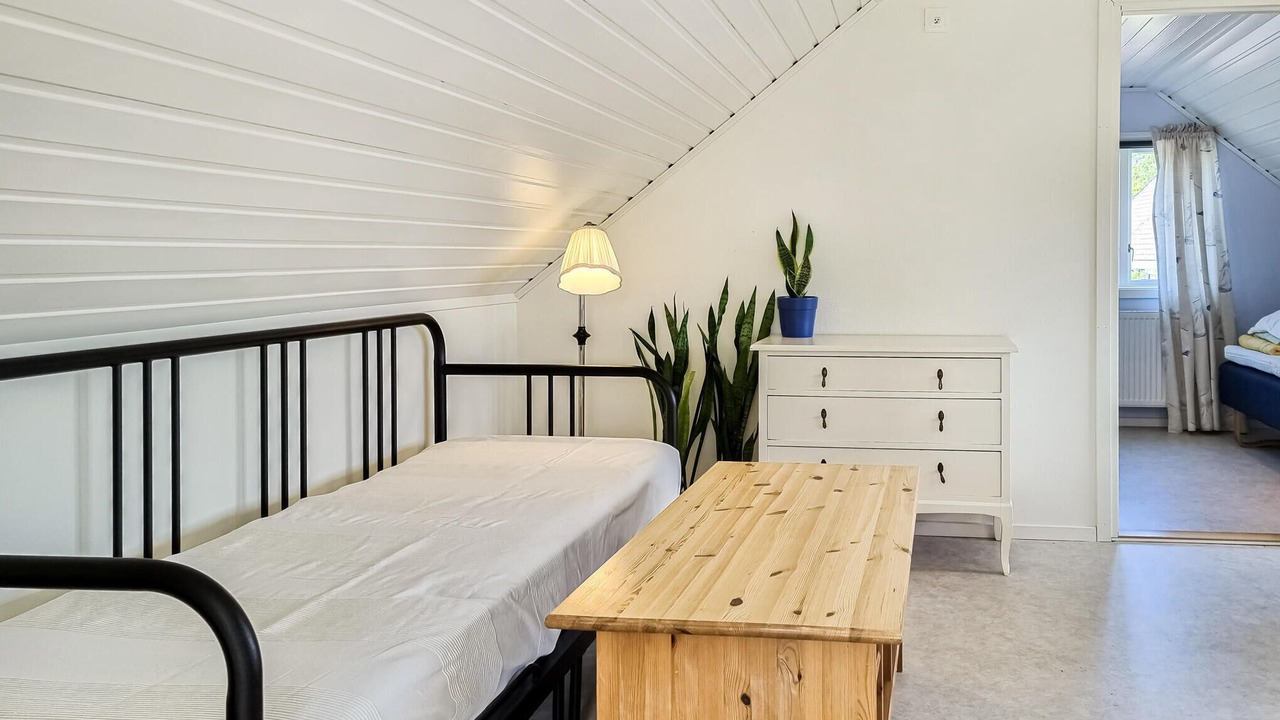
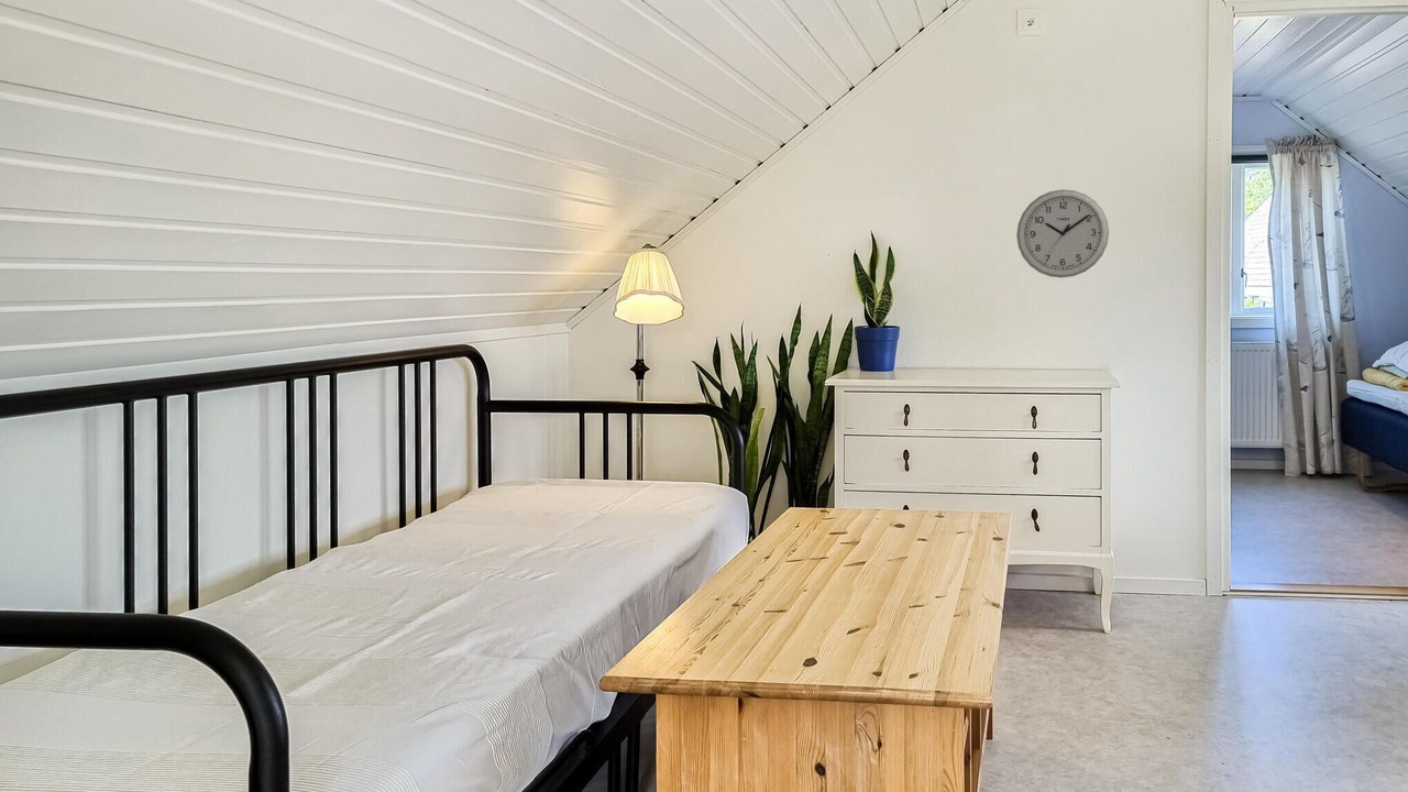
+ wall clock (1063, 233)
